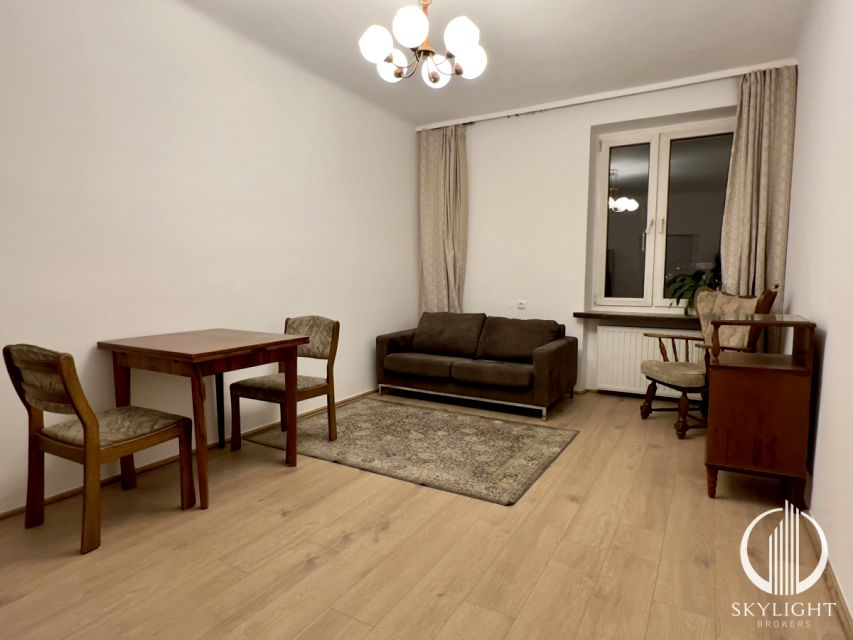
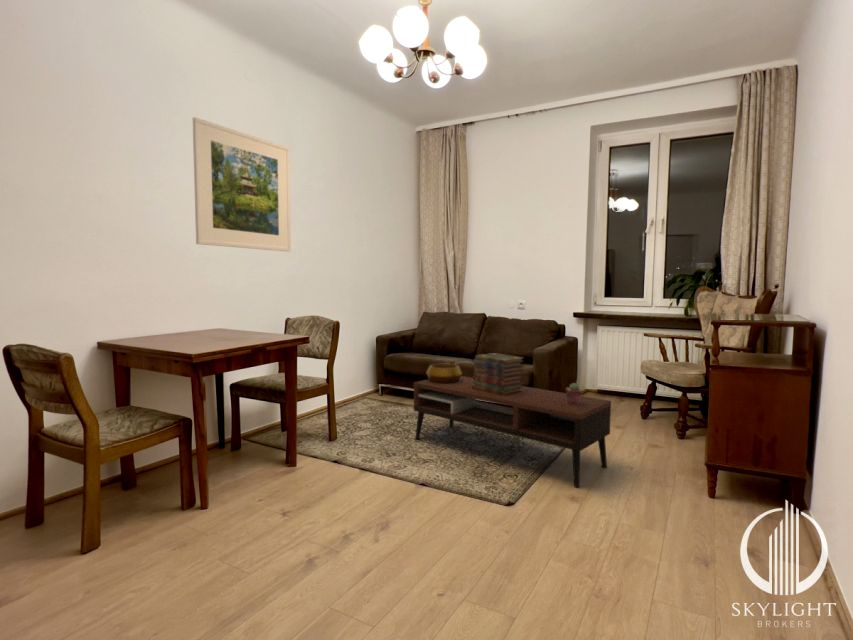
+ potted succulent (573, 392)
+ decorative bowl (444, 373)
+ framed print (246, 191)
+ coffee table (504, 421)
+ book stack (498, 373)
